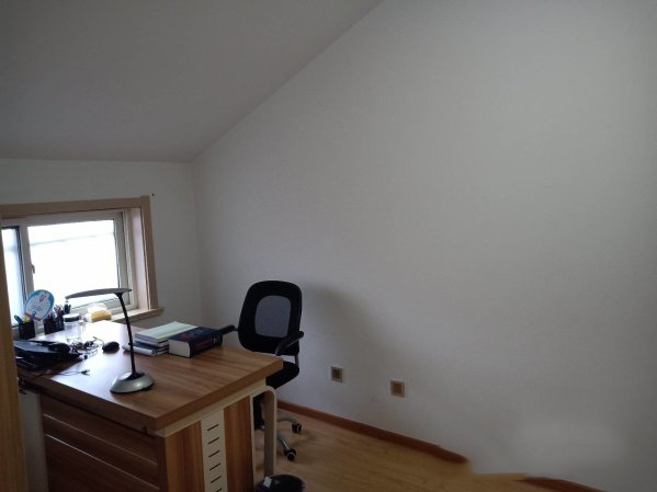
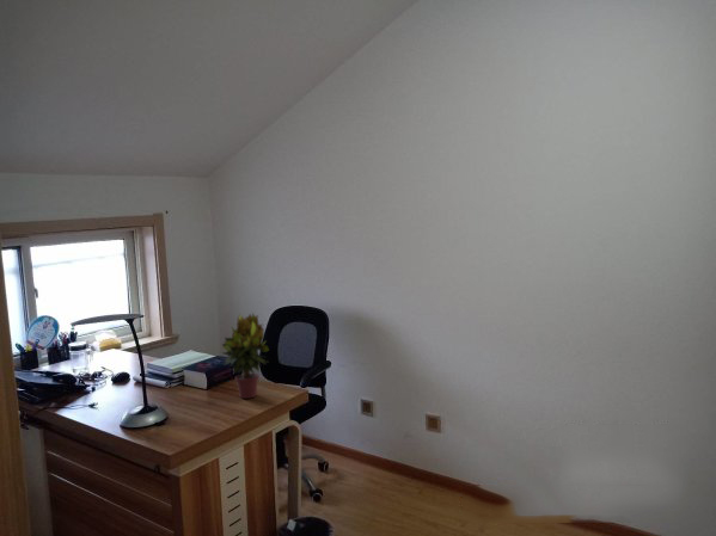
+ potted plant (246, 355)
